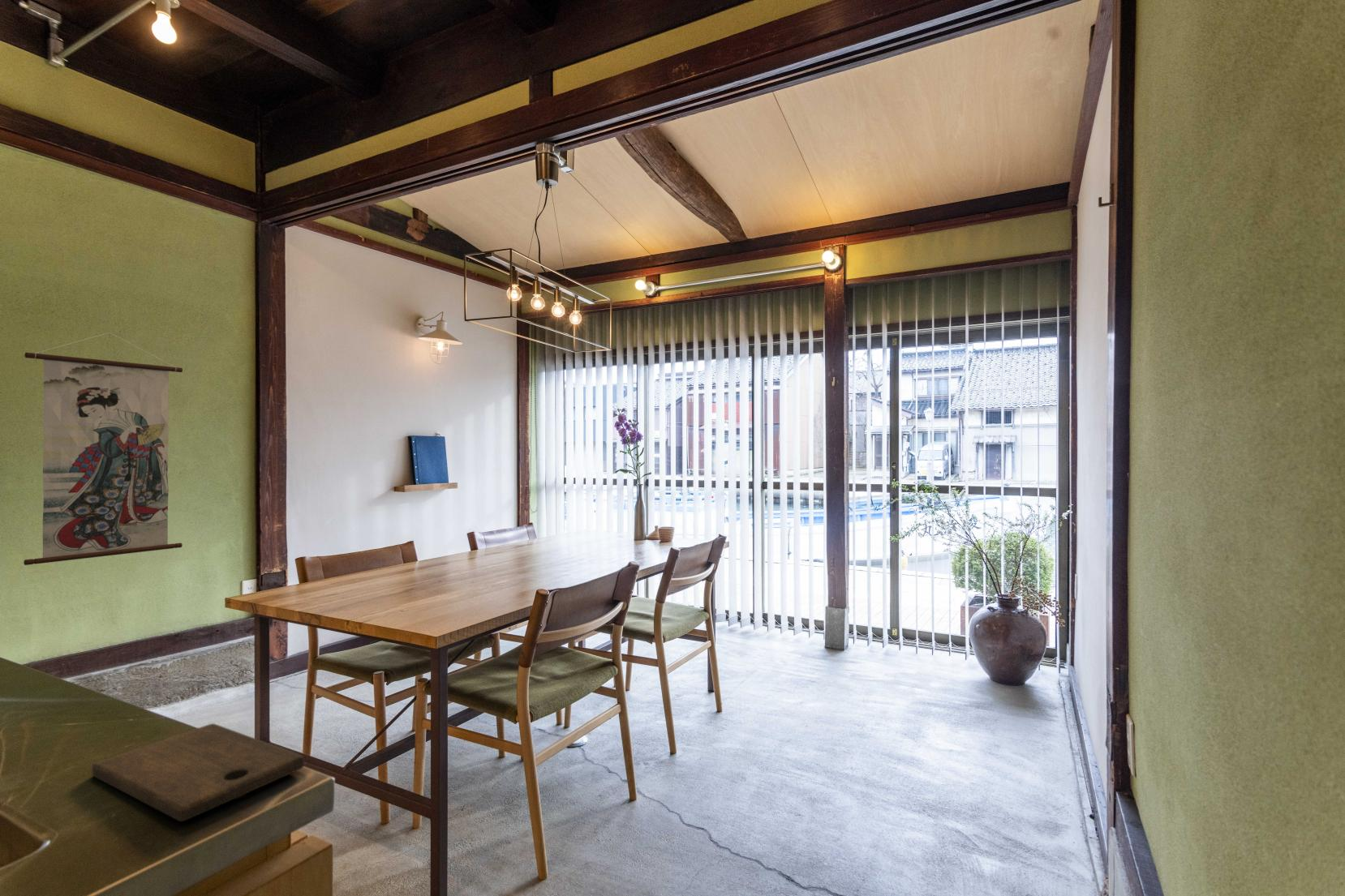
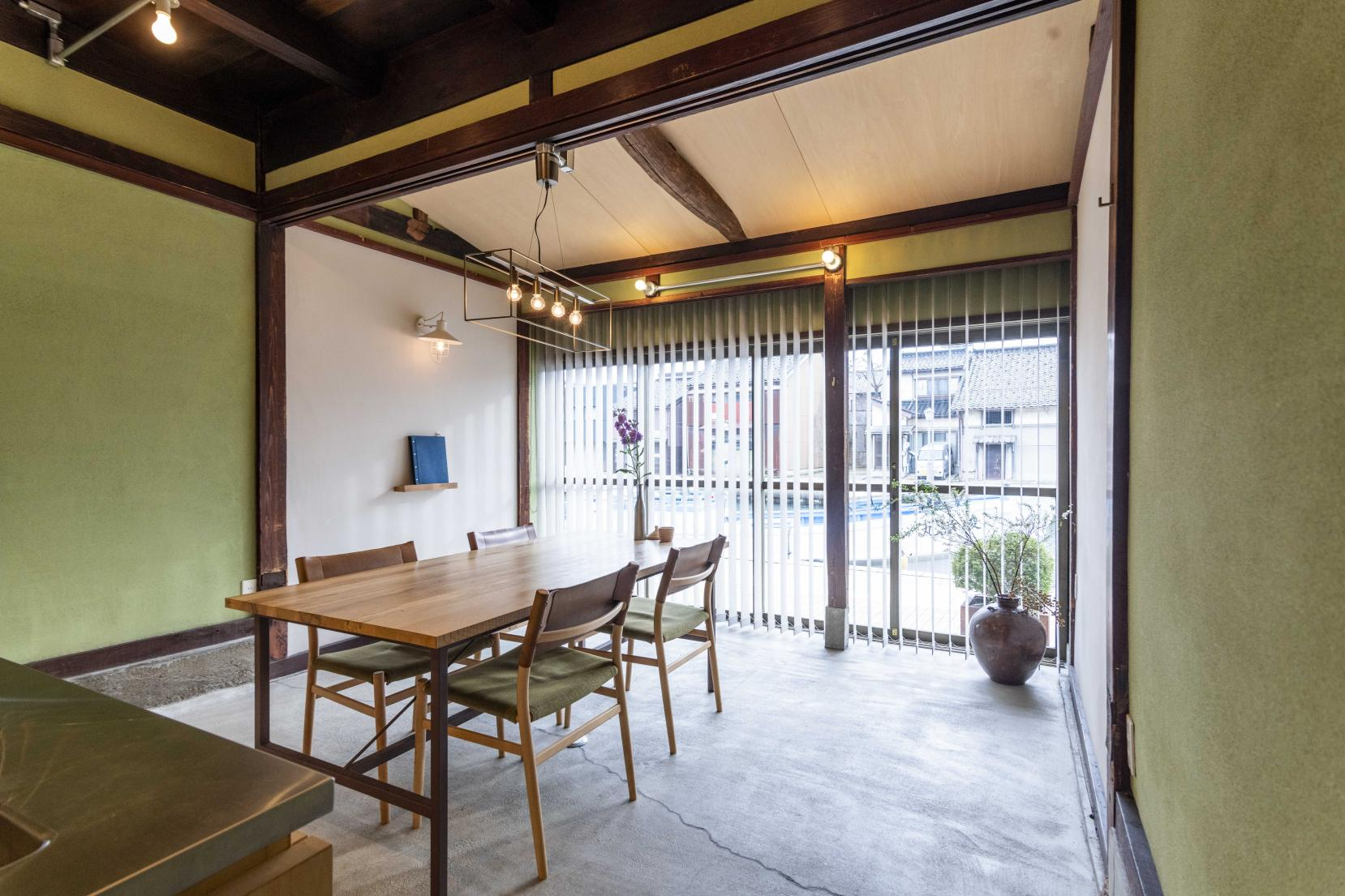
- wall scroll (110, 444)
- cutting board (199, 765)
